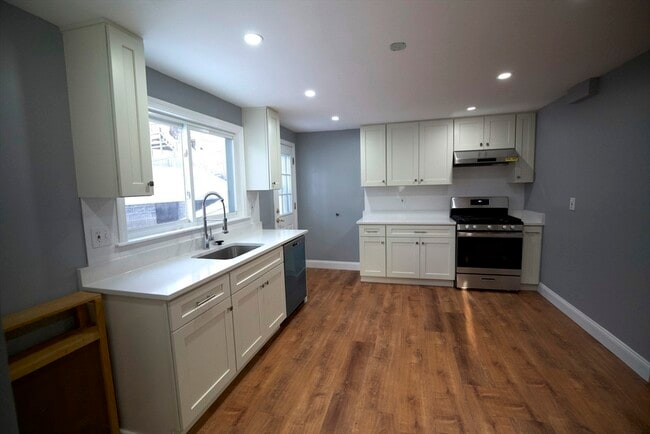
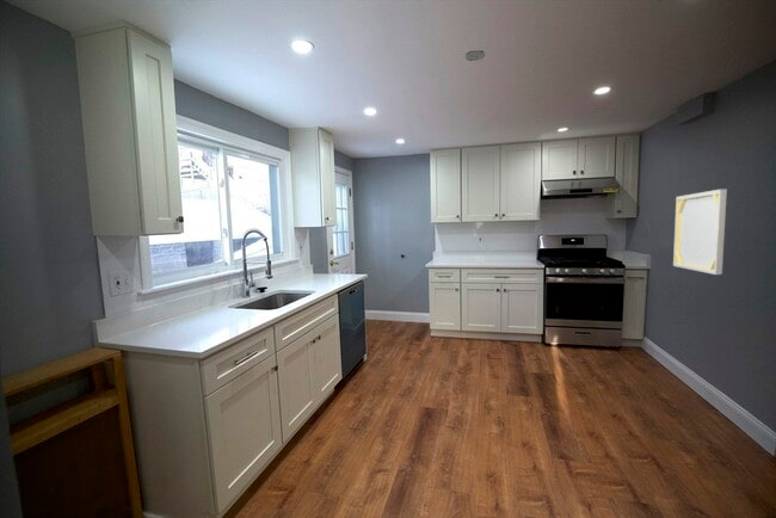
+ wall art (696, 232)
